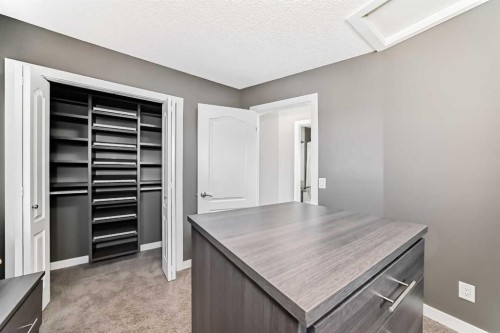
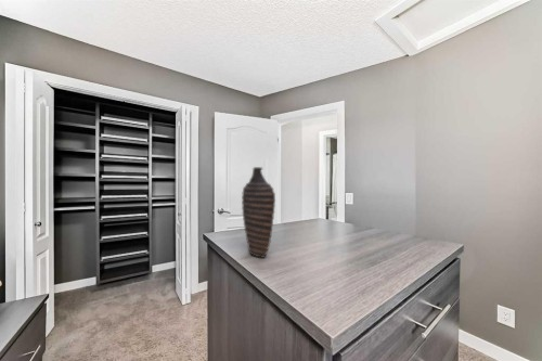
+ decorative vase (257, 210)
